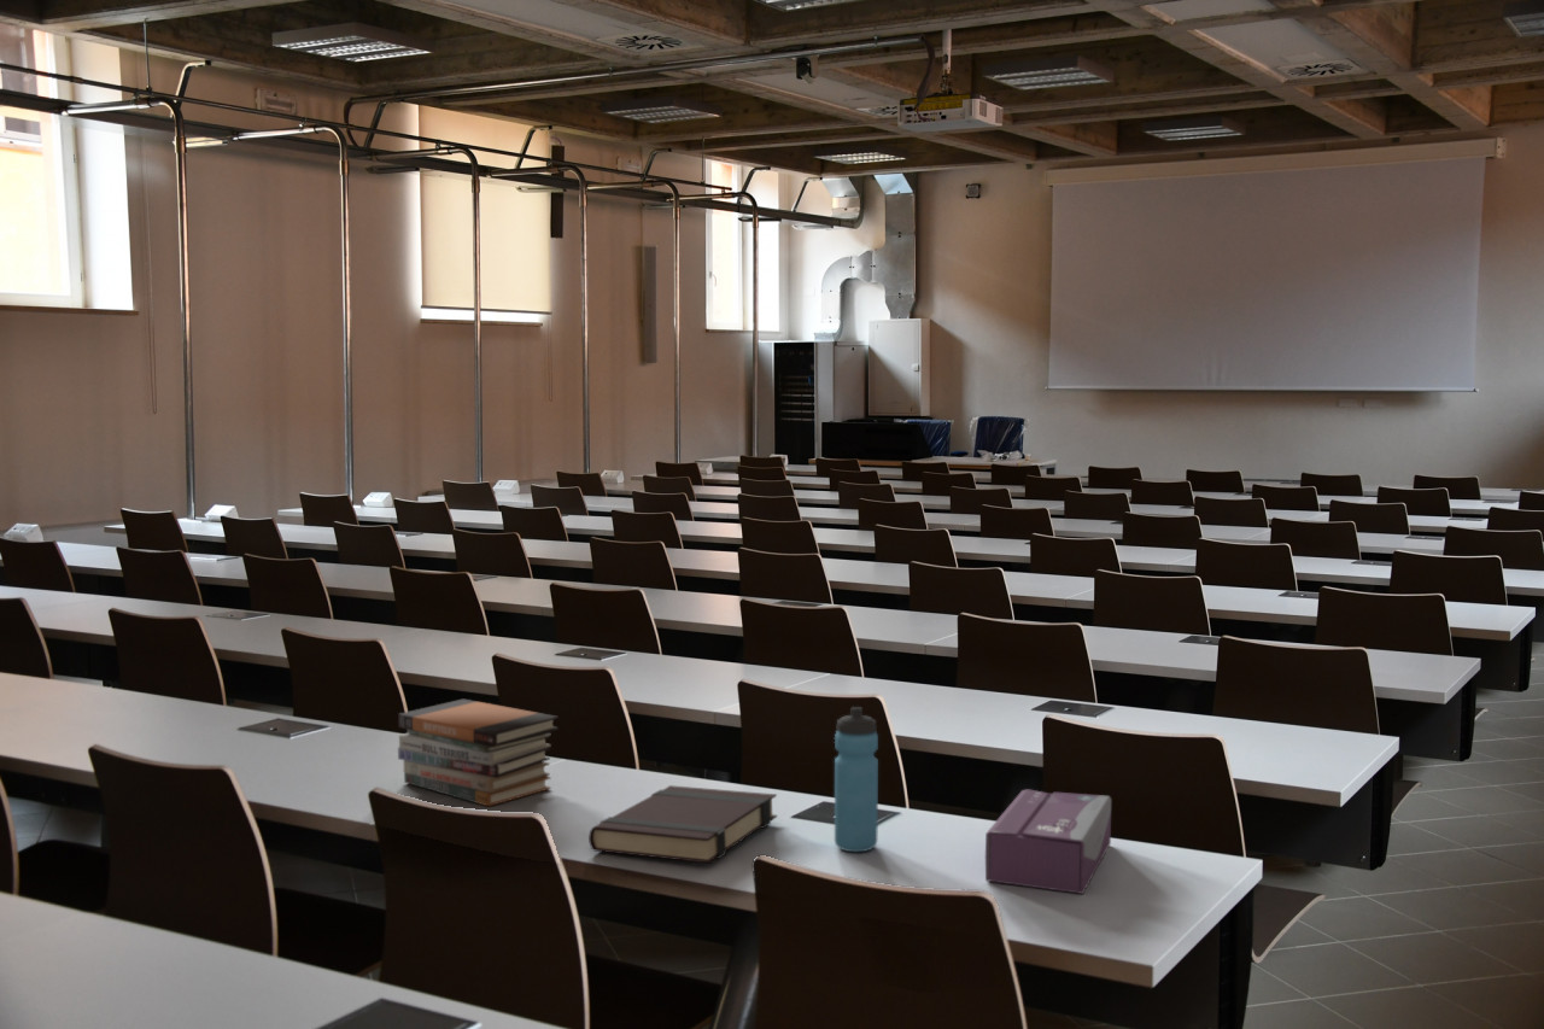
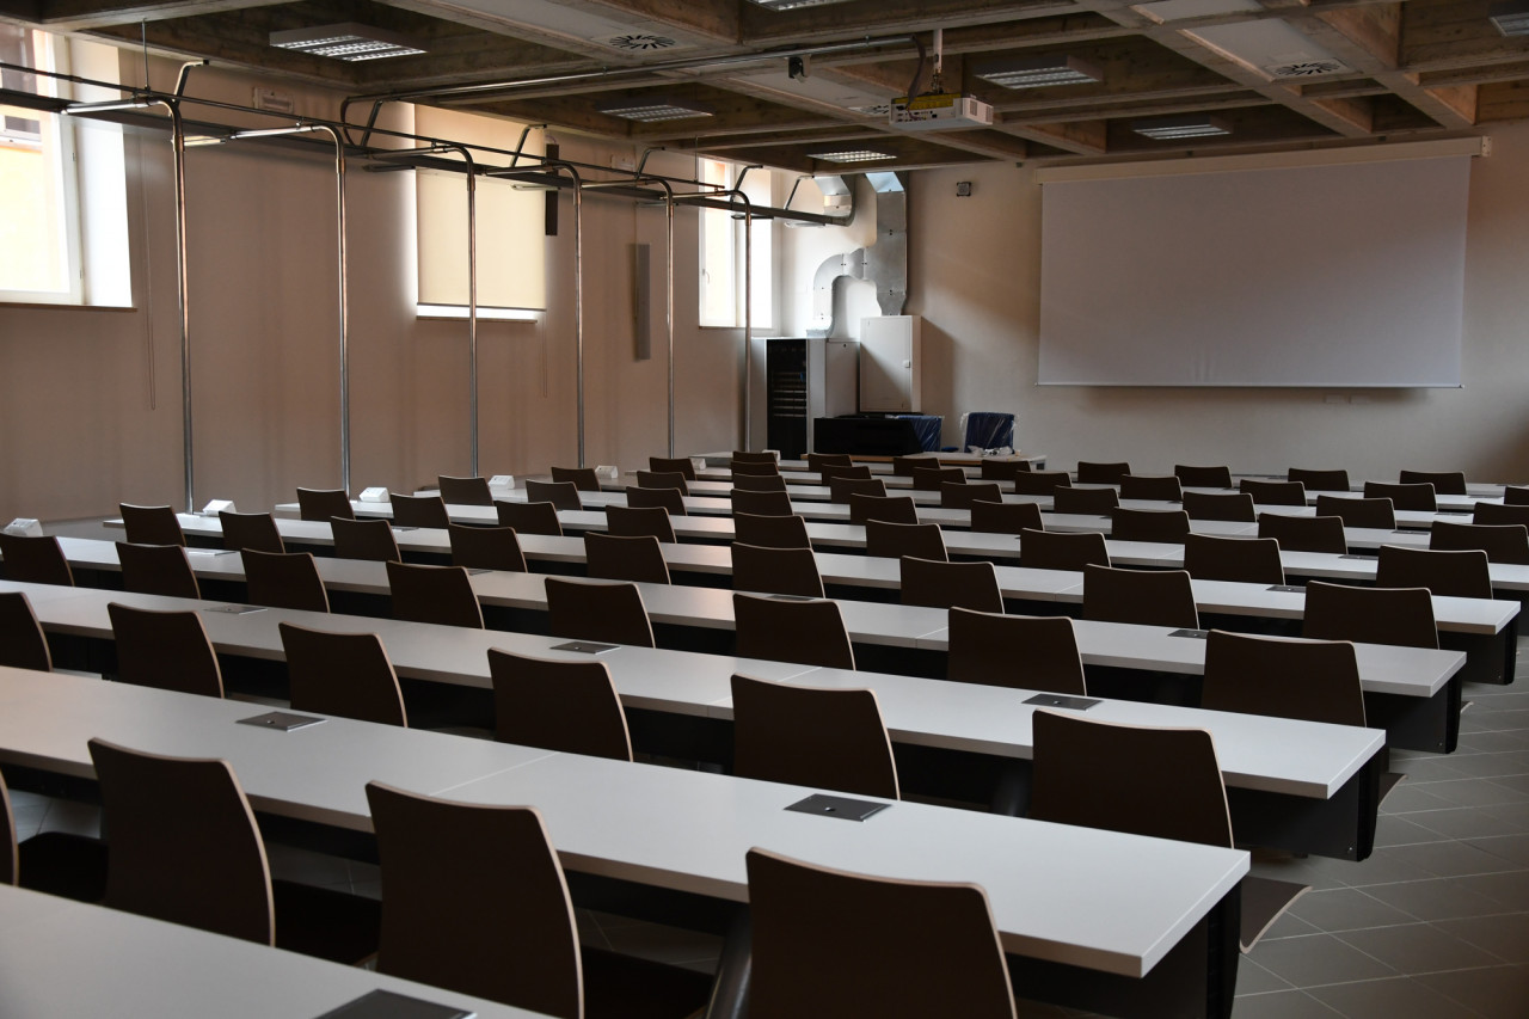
- book stack (475, 749)
- book (685, 822)
- water bottle (855, 777)
- tissue box (1049, 836)
